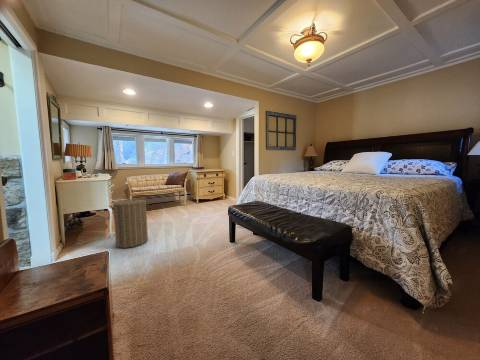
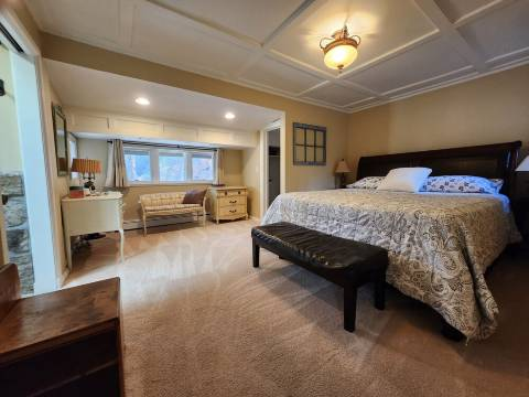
- laundry hamper (131, 218)
